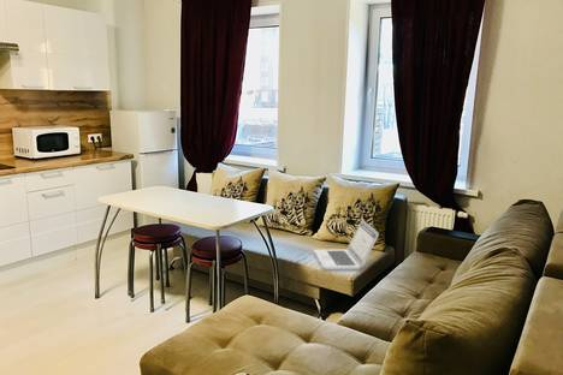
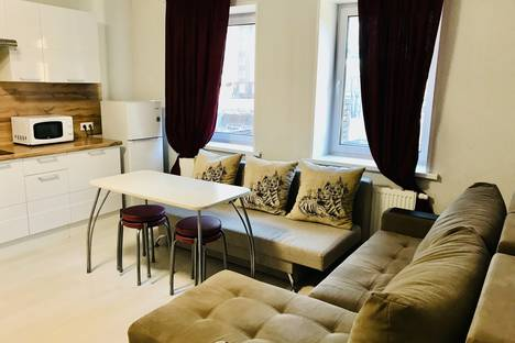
- laptop (349, 244)
